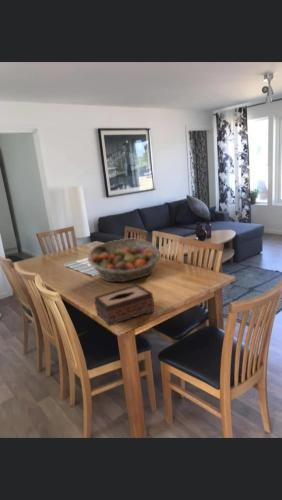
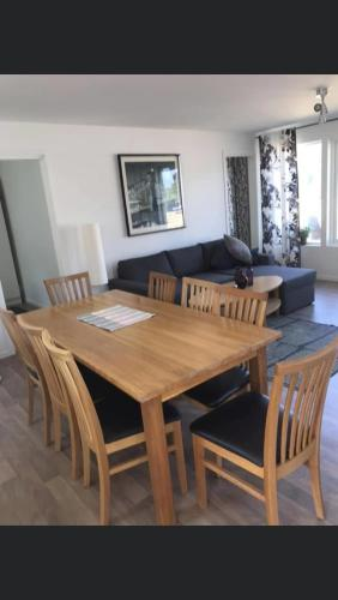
- tissue box (124, 303)
- fruit basket (124, 259)
